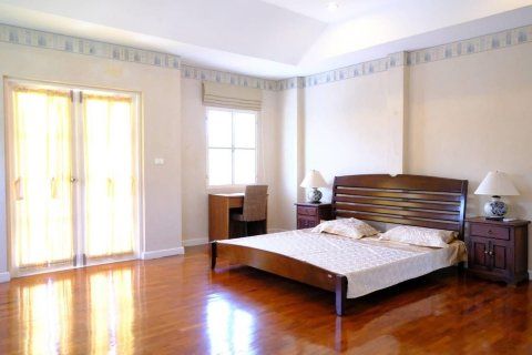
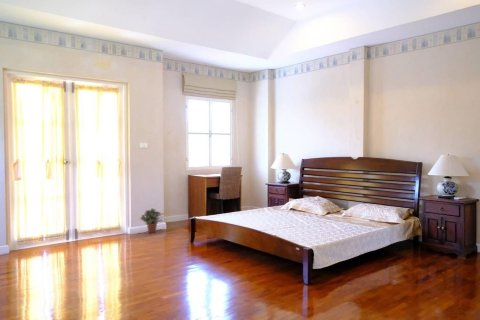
+ potted plant (152, 220)
